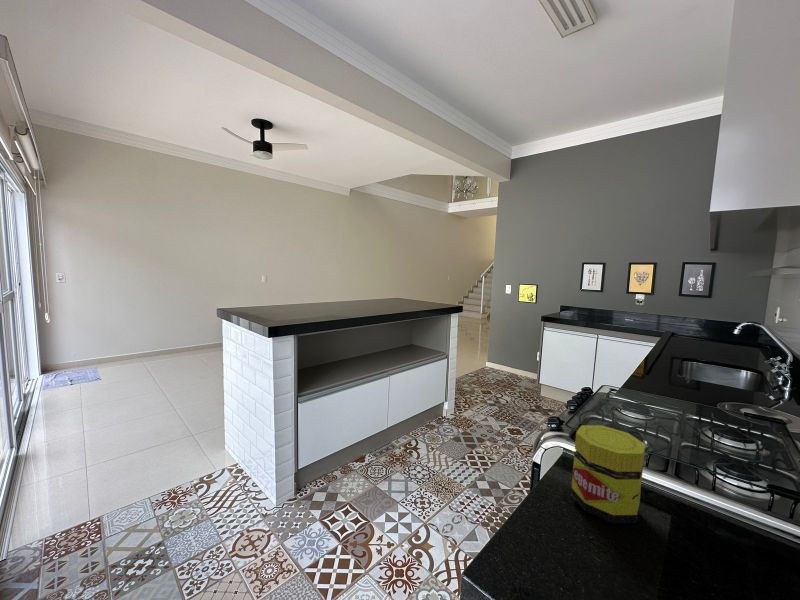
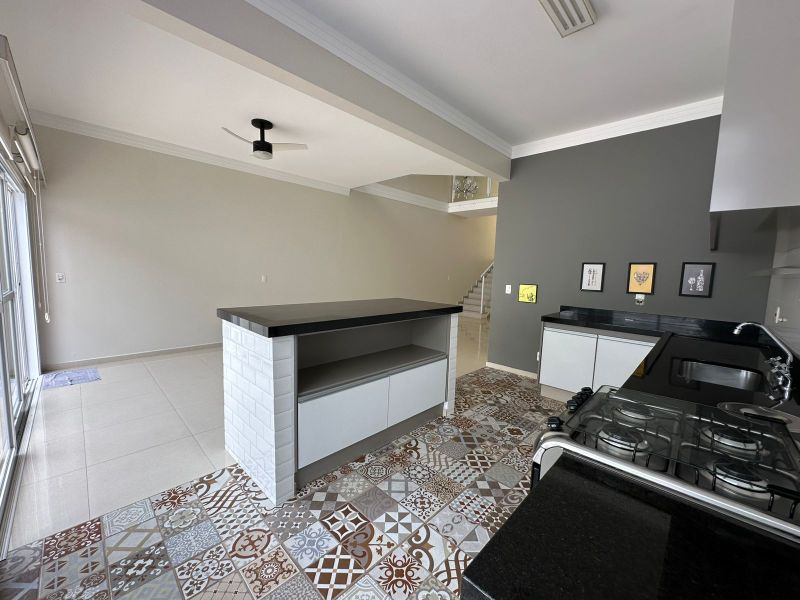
- jar (606, 471)
